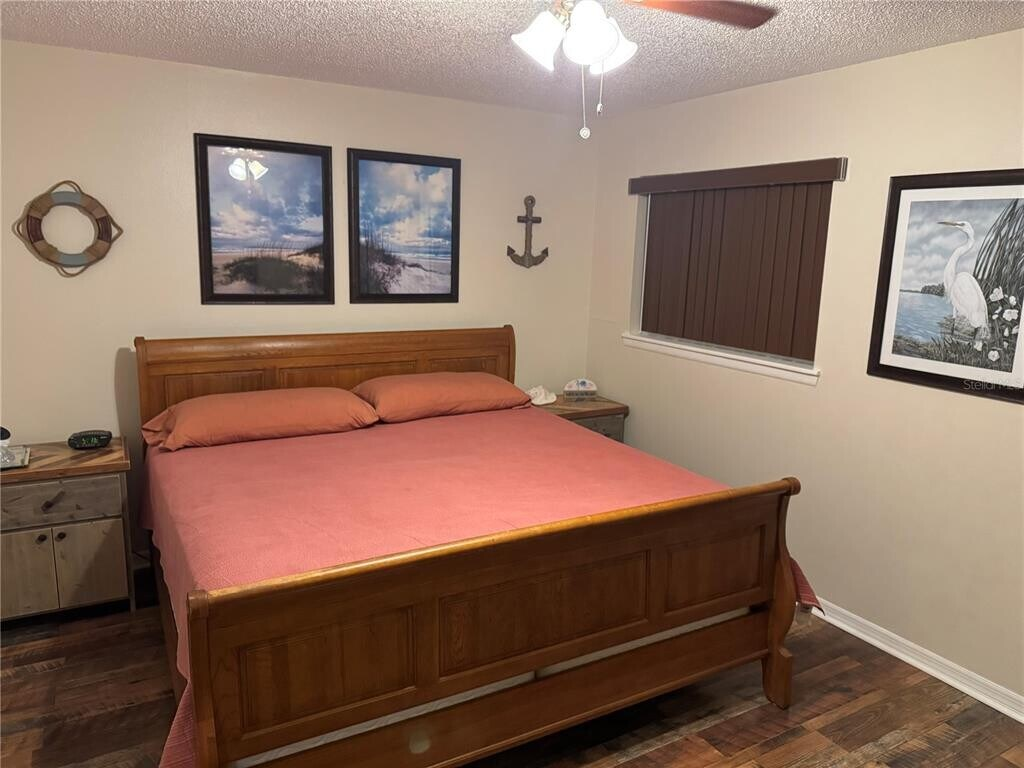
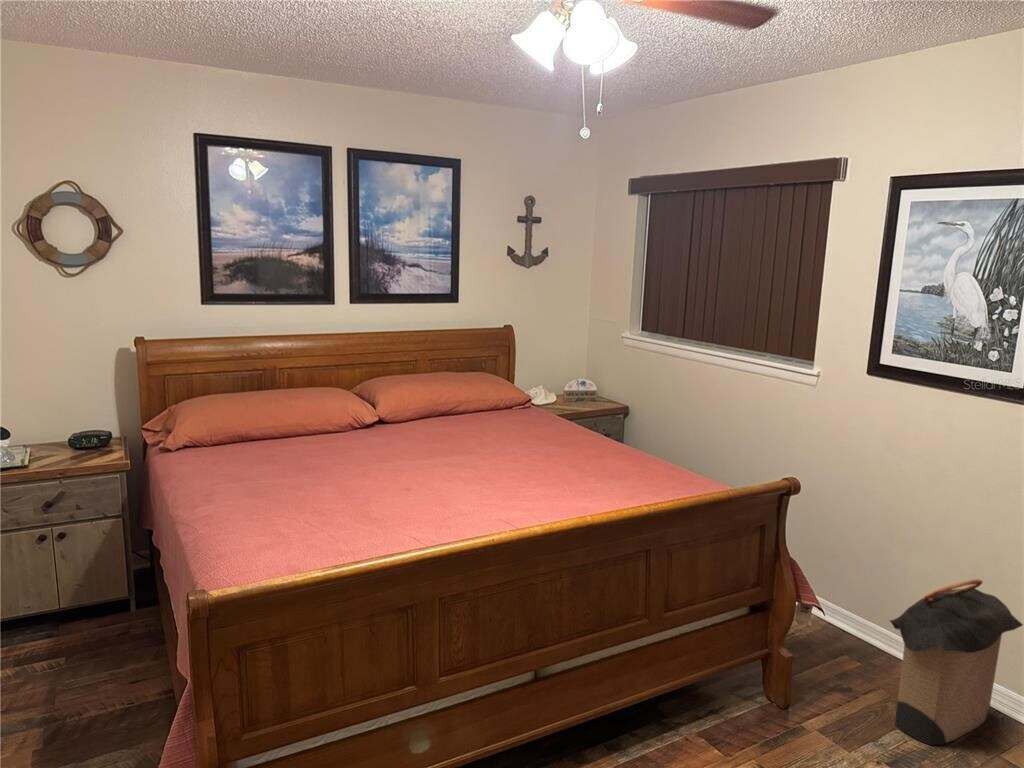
+ laundry hamper (950, 643)
